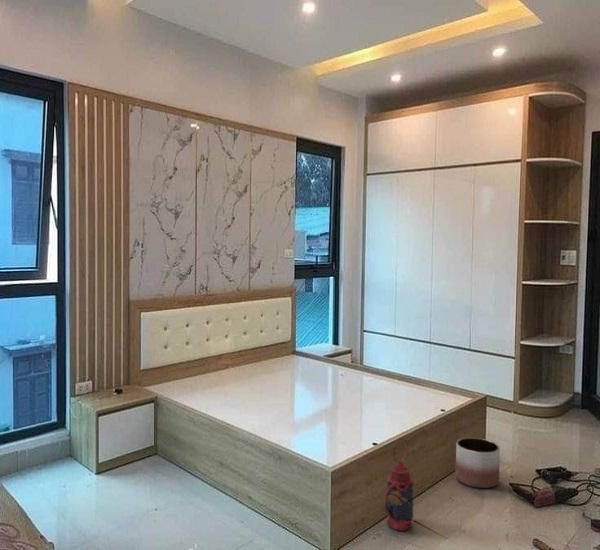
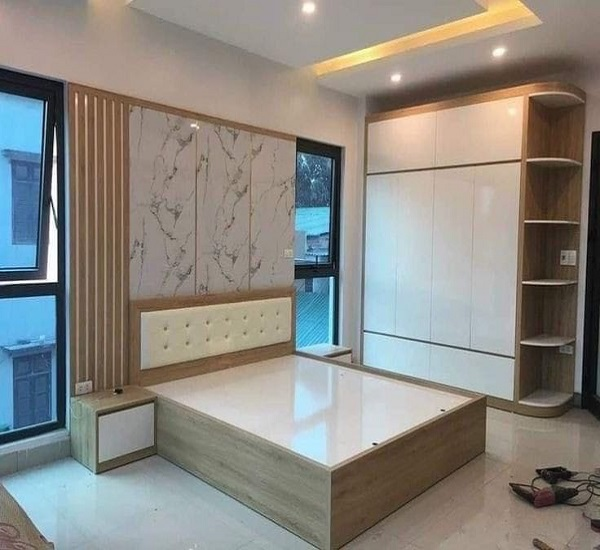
- lantern (399, 481)
- planter (477, 462)
